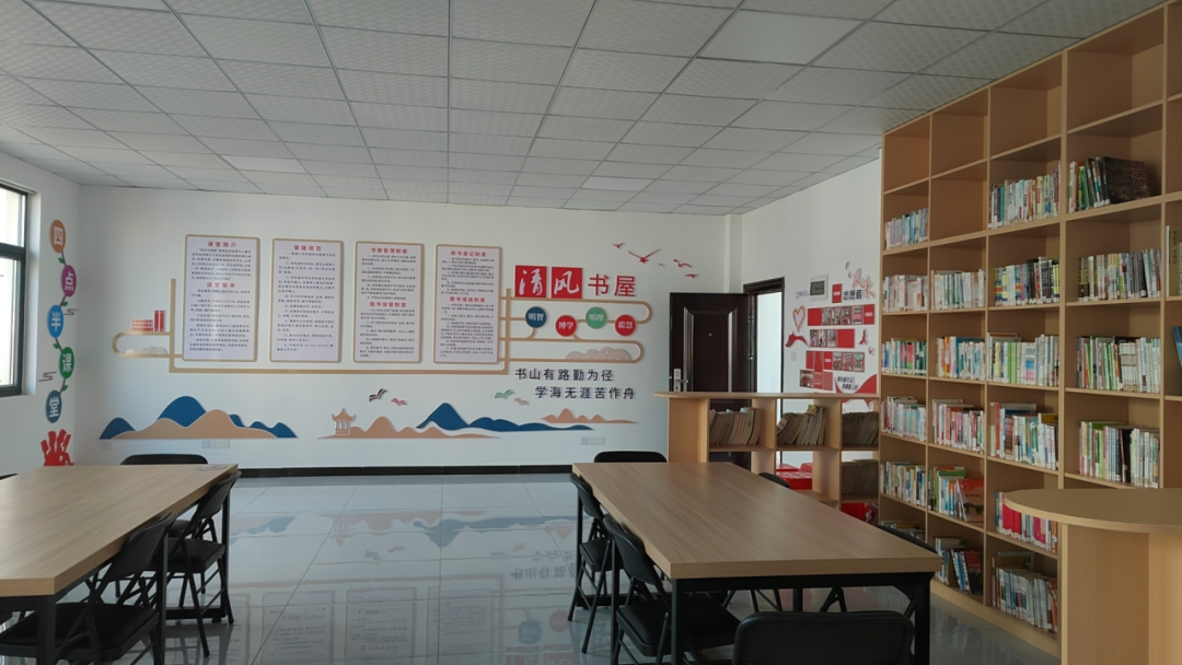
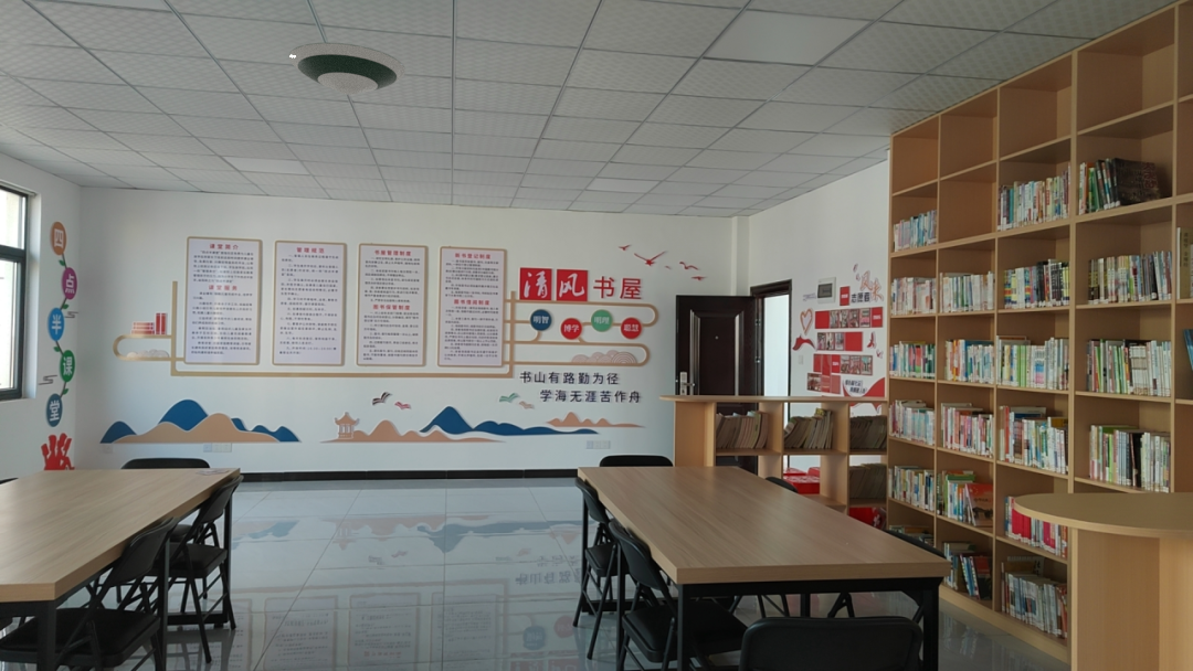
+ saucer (348, 77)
